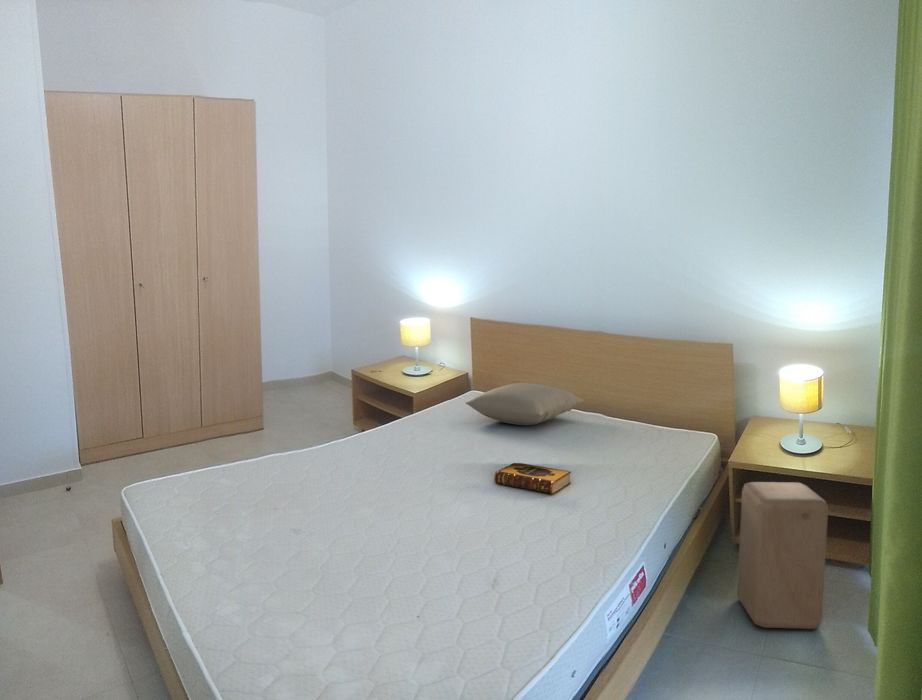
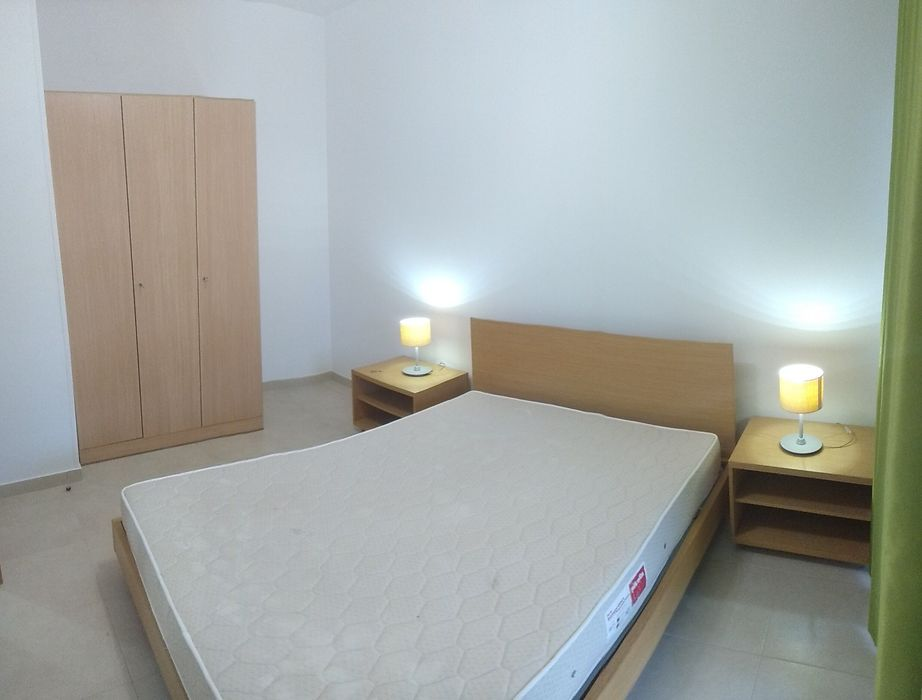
- pillow (525, 402)
- stool (780, 553)
- hardback book (532, 478)
